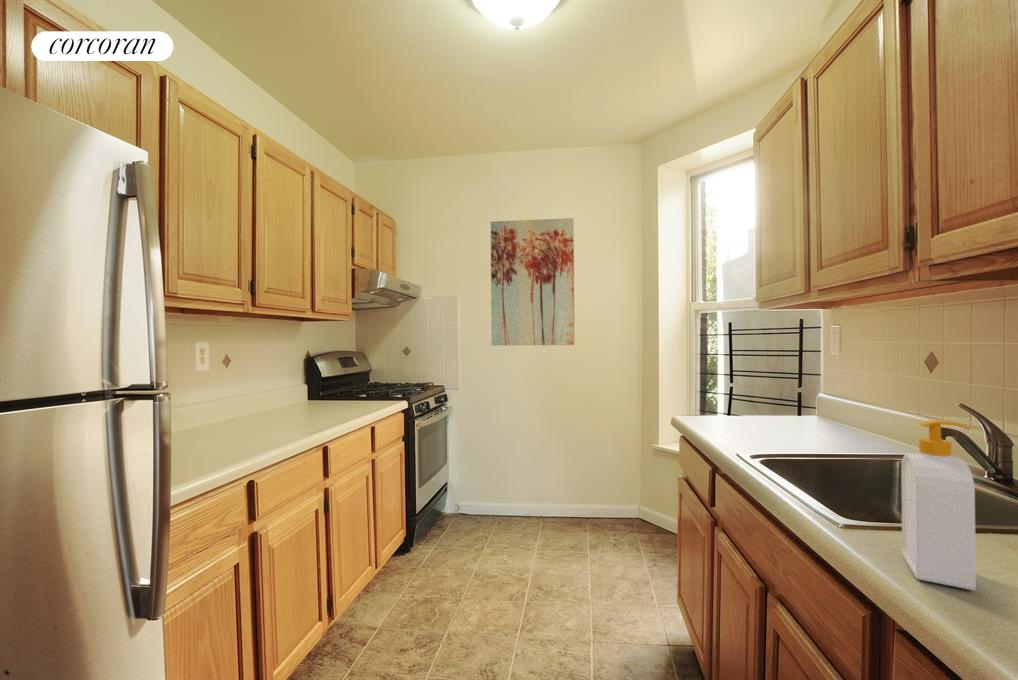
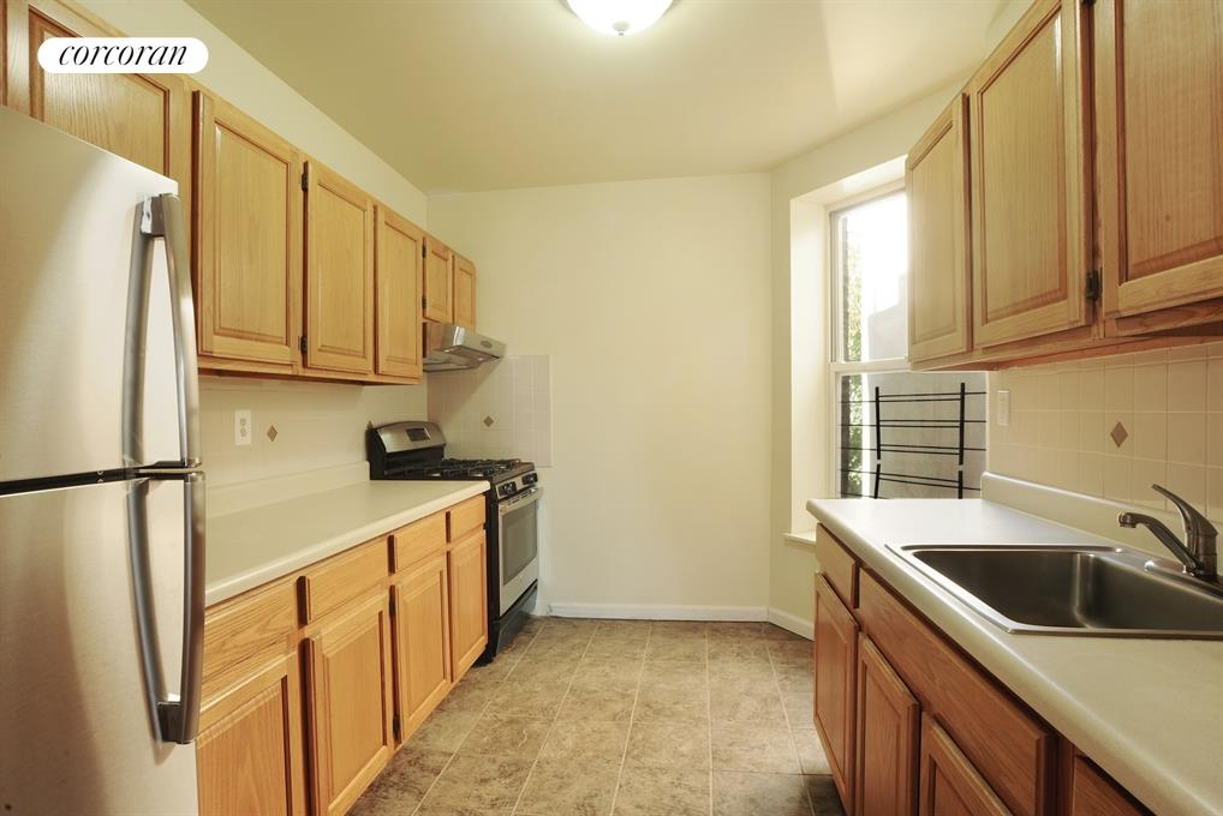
- wall art (532, 282)
- soap bottle (938, 497)
